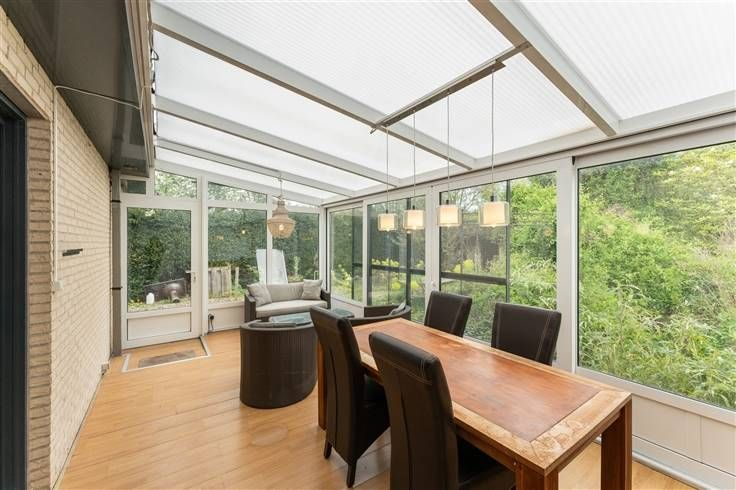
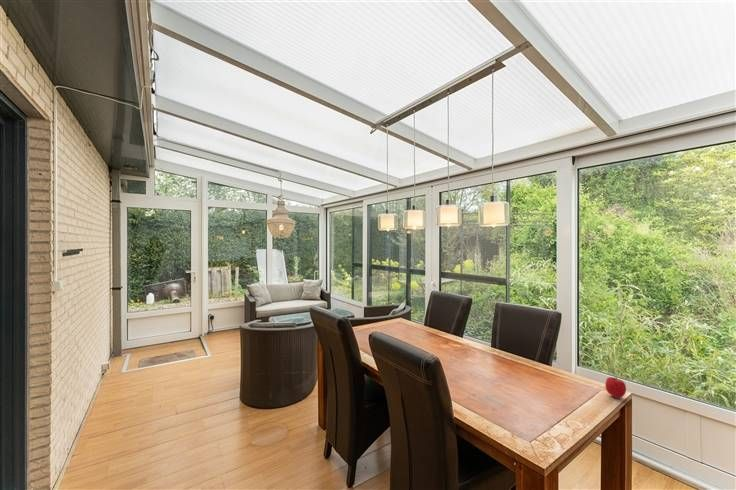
+ fruit (615, 386)
